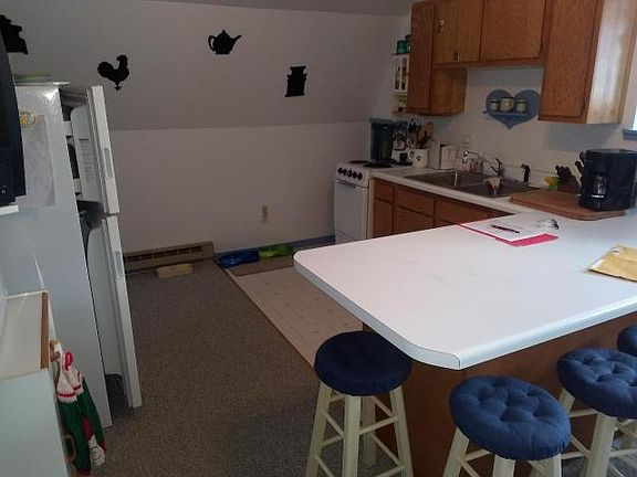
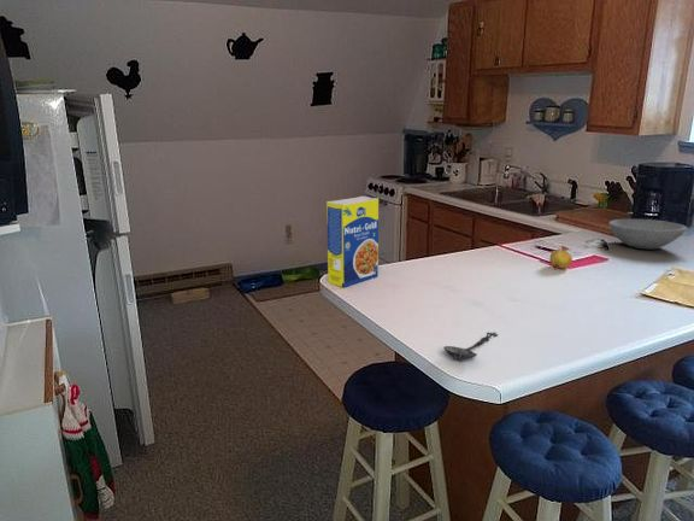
+ legume (353, 240)
+ spoon (477, 343)
+ bowl (645, 235)
+ fruit (560, 257)
